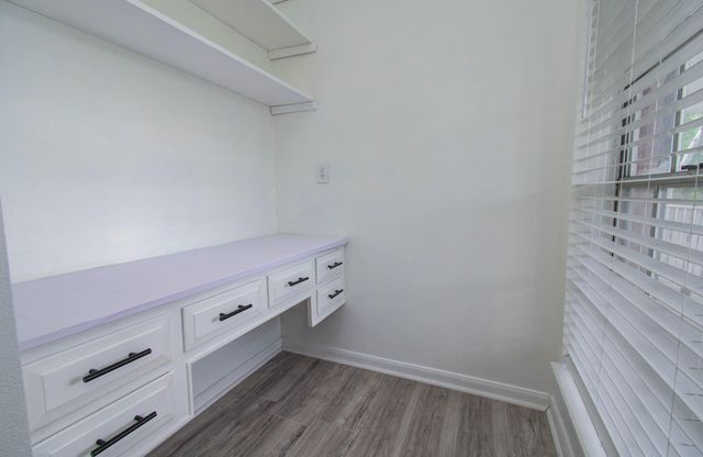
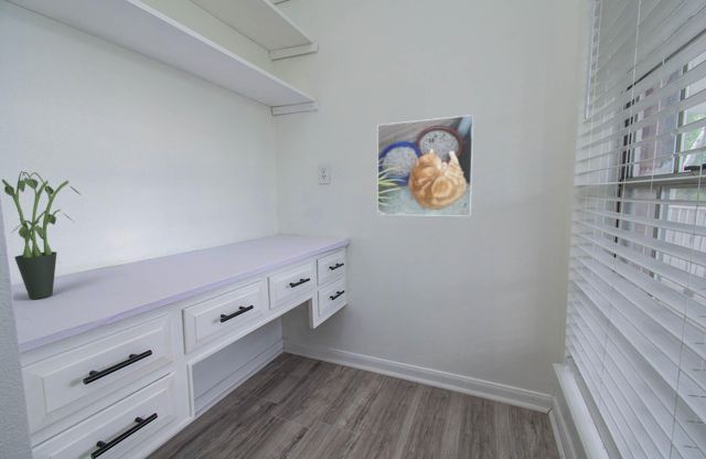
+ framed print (421, 168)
+ potted plant (43, 234)
